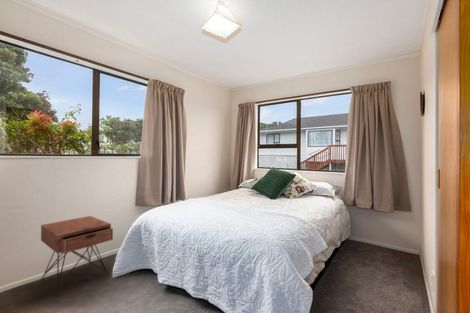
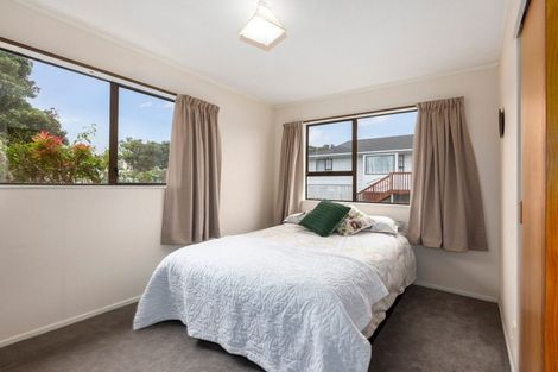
- nightstand (77, 252)
